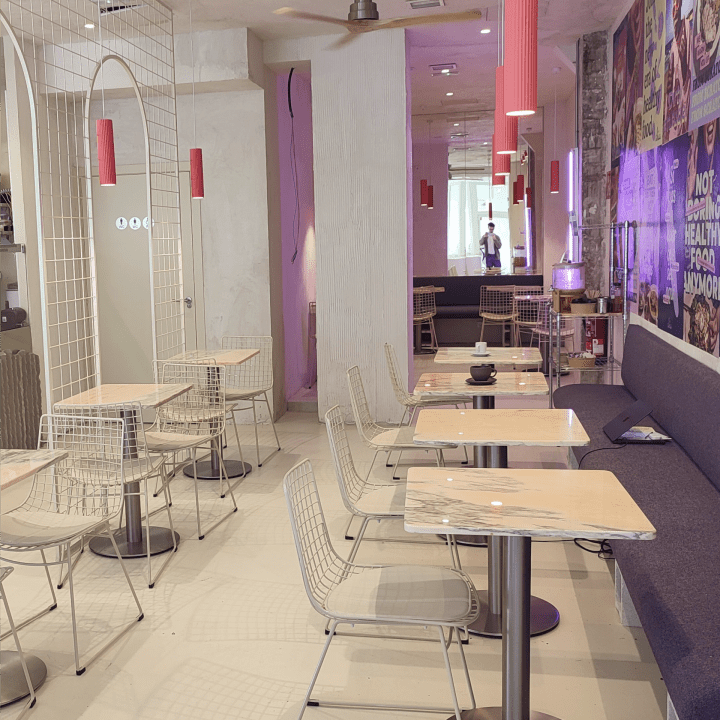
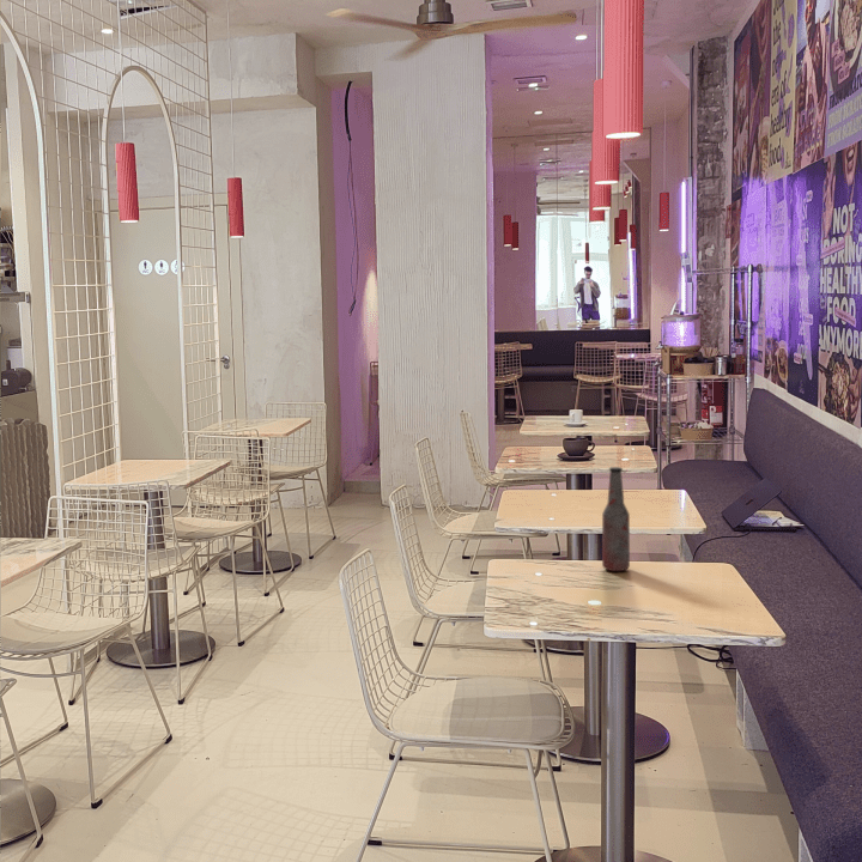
+ bottle (615, 518)
